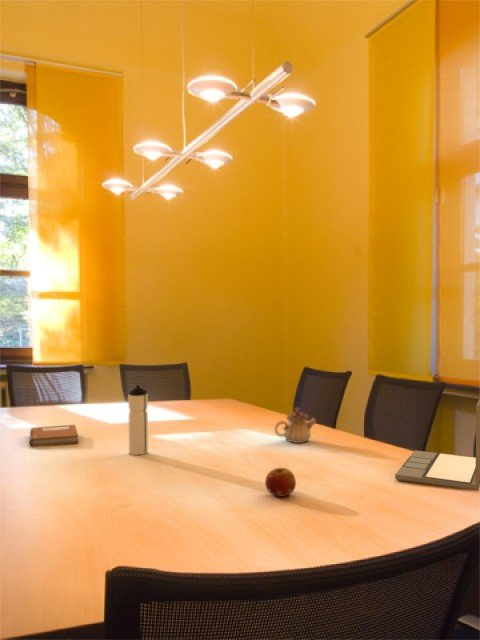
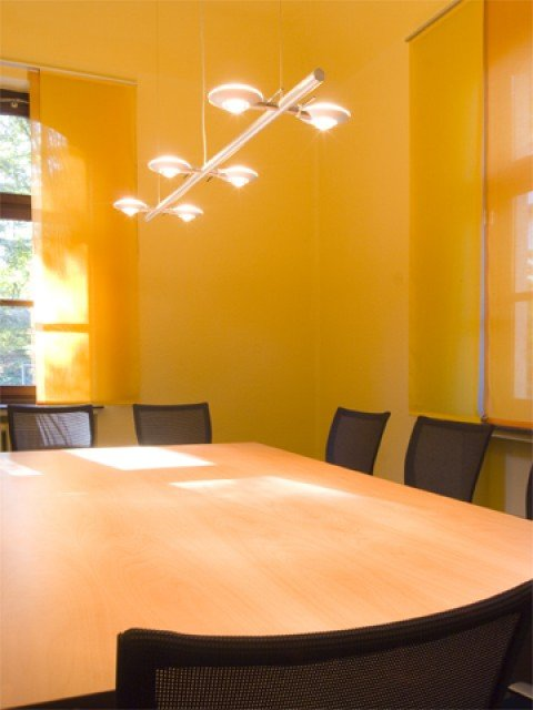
- fruit (280, 482)
- laptop (442, 453)
- notebook (53, 434)
- teapot (295, 423)
- water bottle (138, 418)
